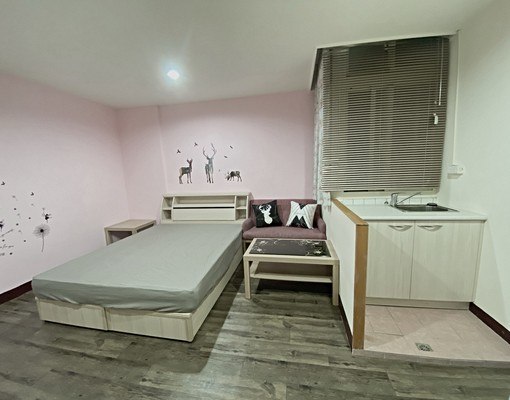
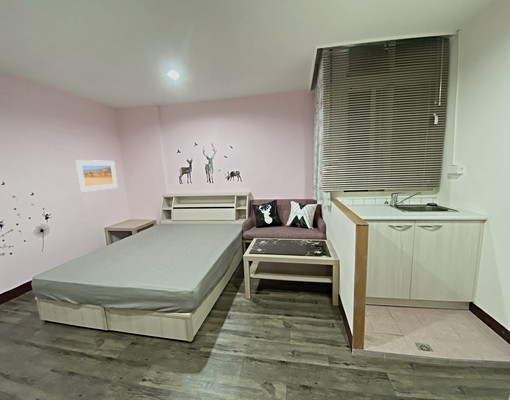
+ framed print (98, 175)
